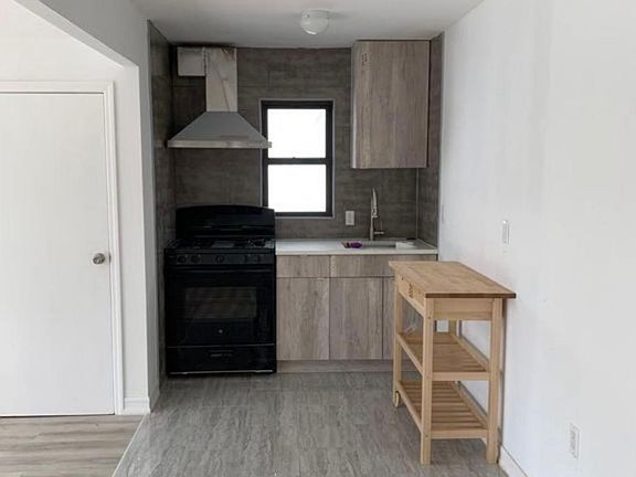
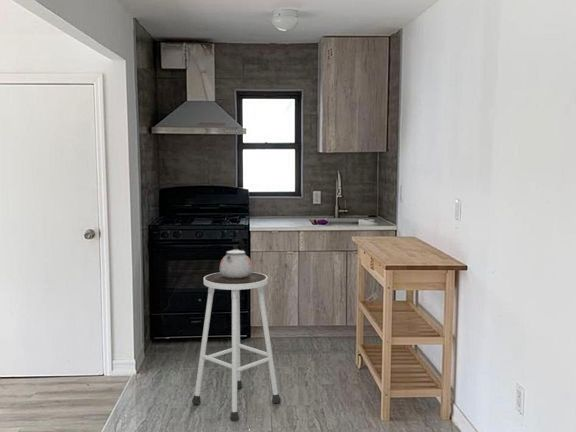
+ kettle (235, 257)
+ stool (236, 341)
